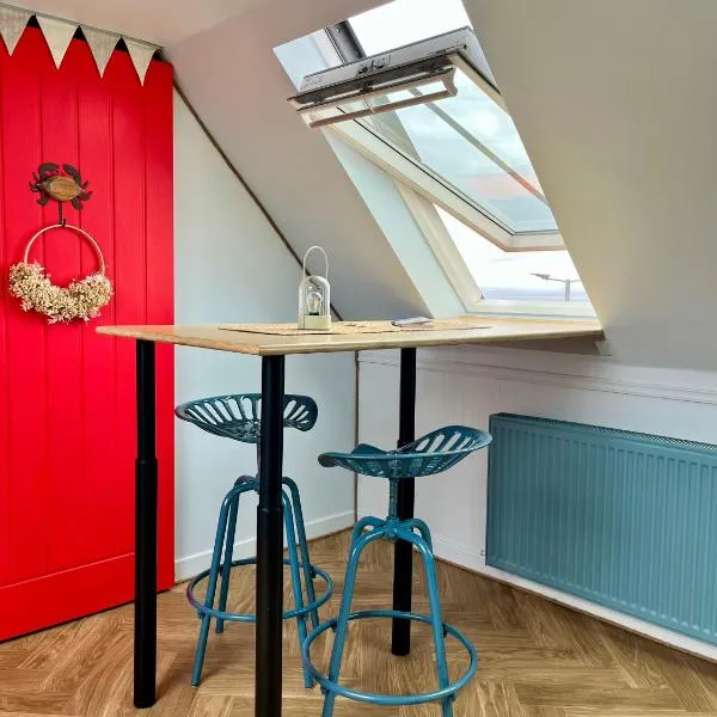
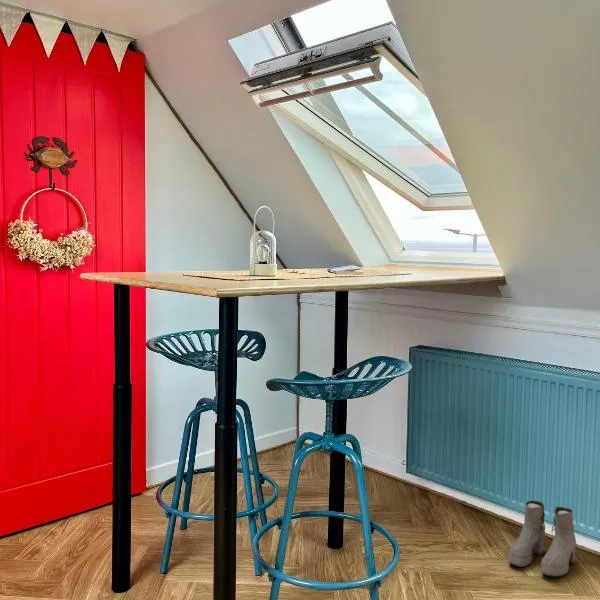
+ boots (543, 536)
